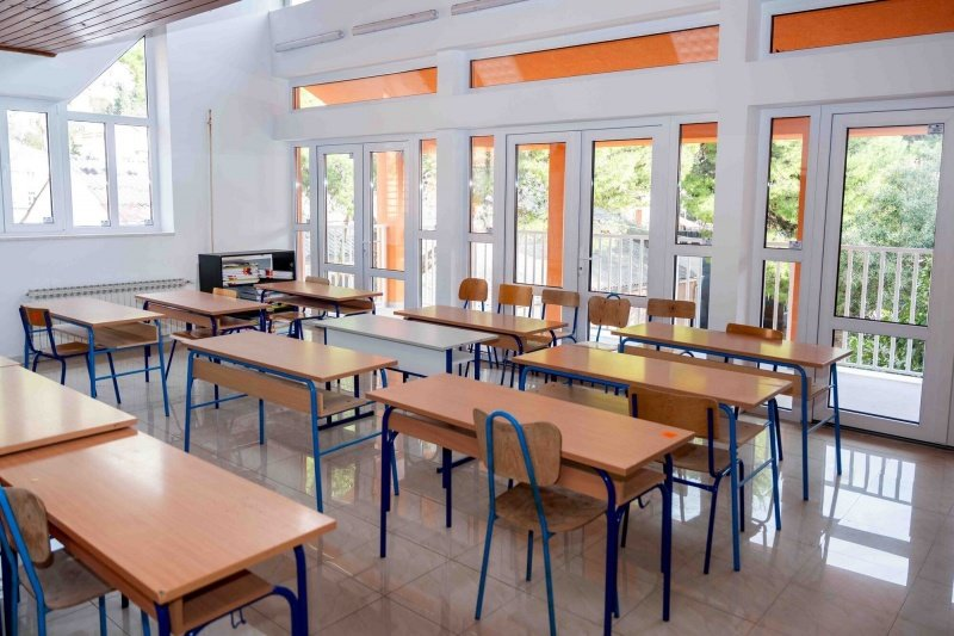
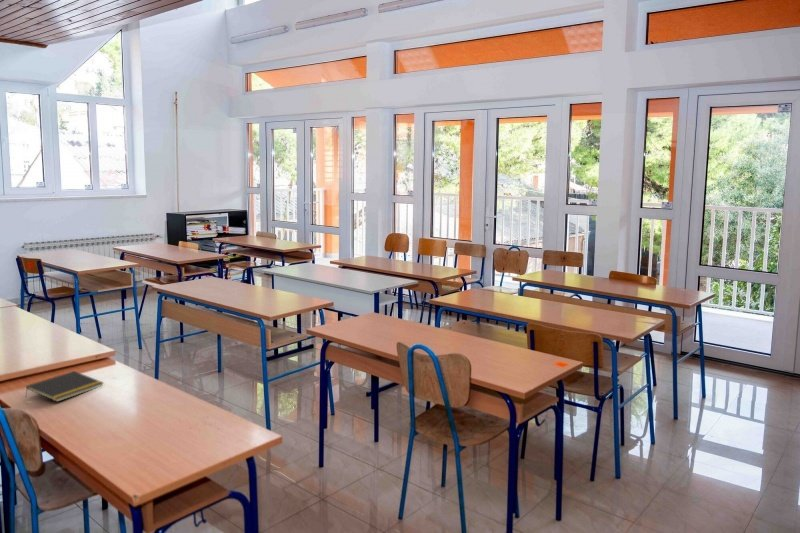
+ notepad (66, 385)
